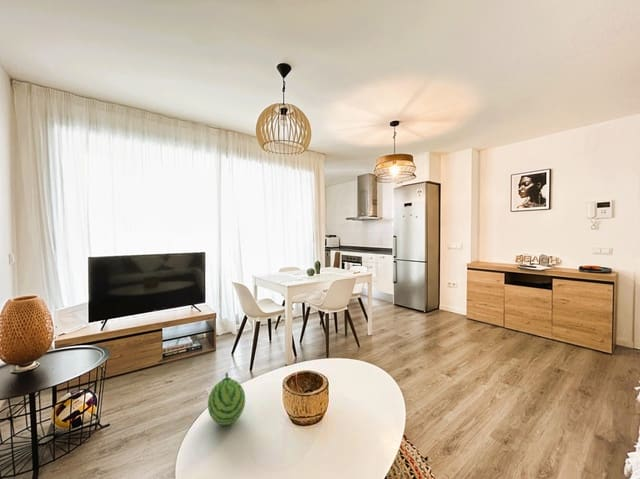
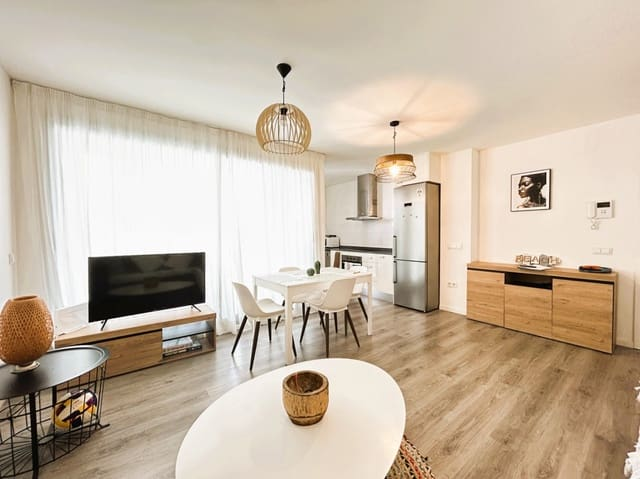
- fruit (226, 398)
